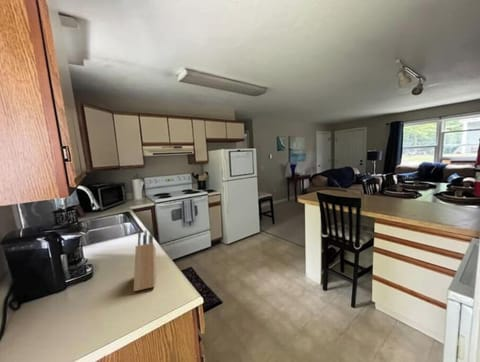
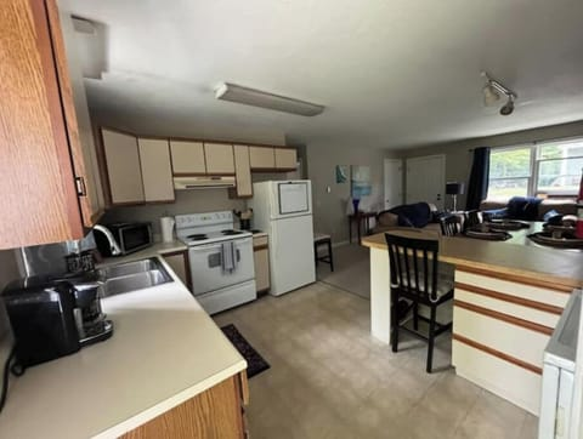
- knife block (145, 256)
